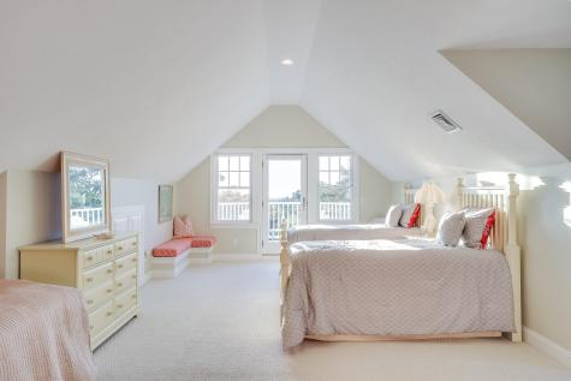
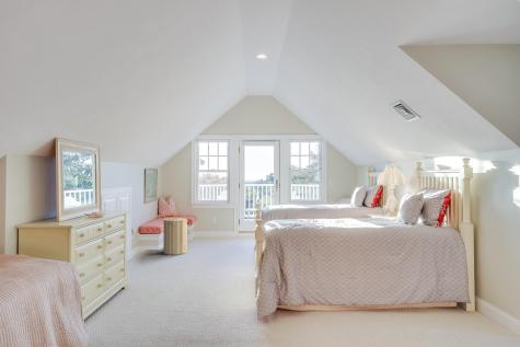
+ laundry hamper (175, 232)
